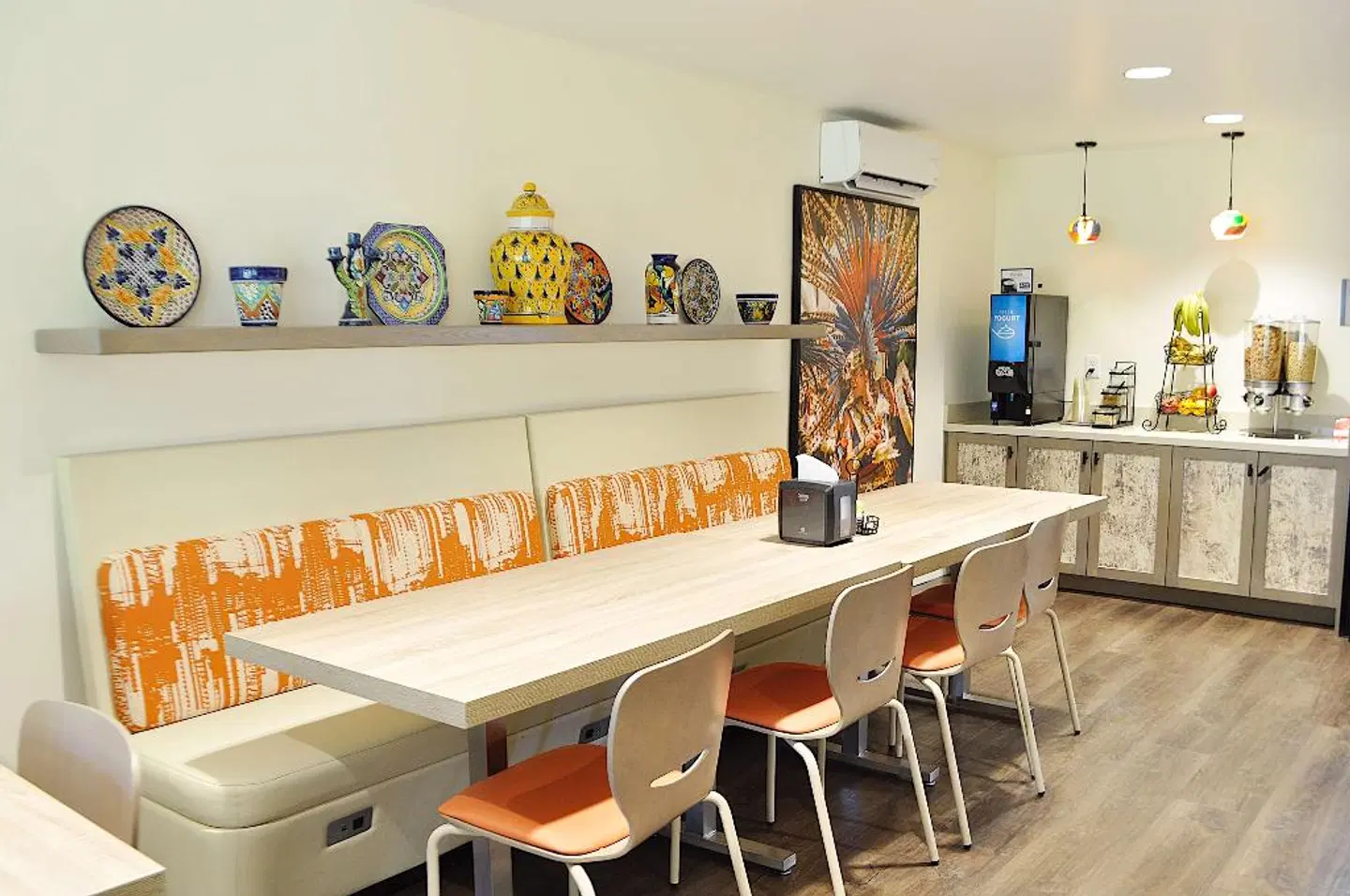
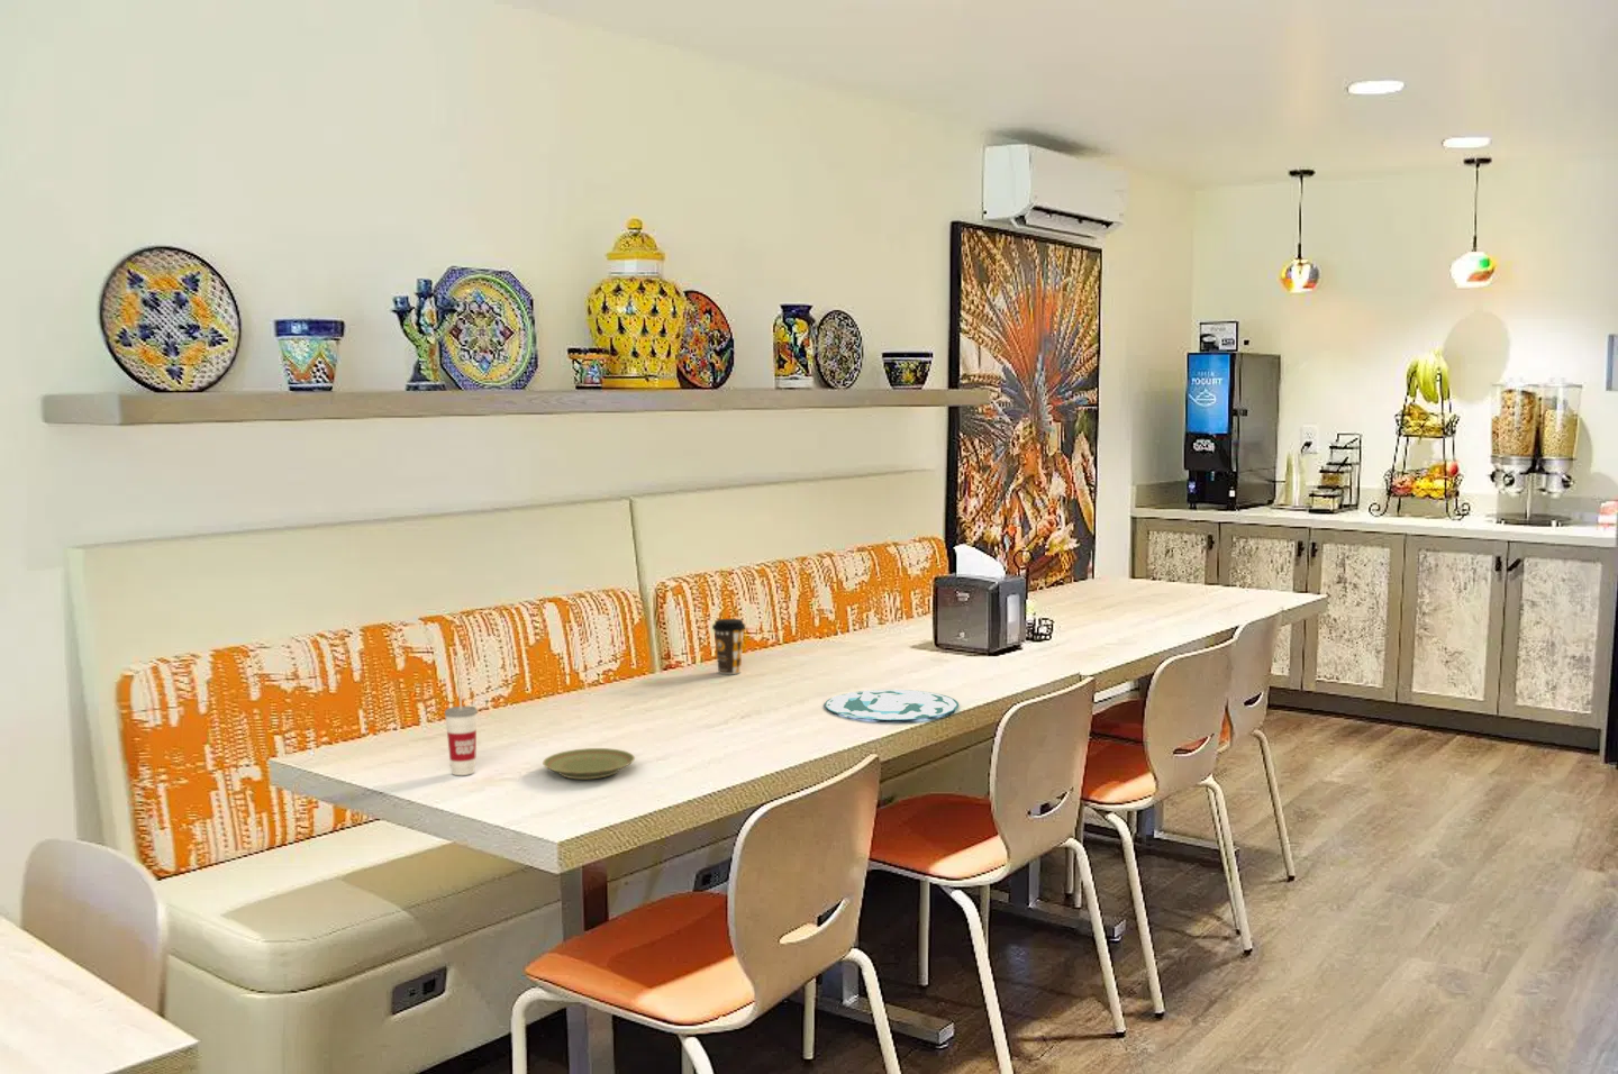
+ coffee cup (729, 646)
+ plate (890, 698)
+ plate (588, 765)
+ cup (460, 729)
